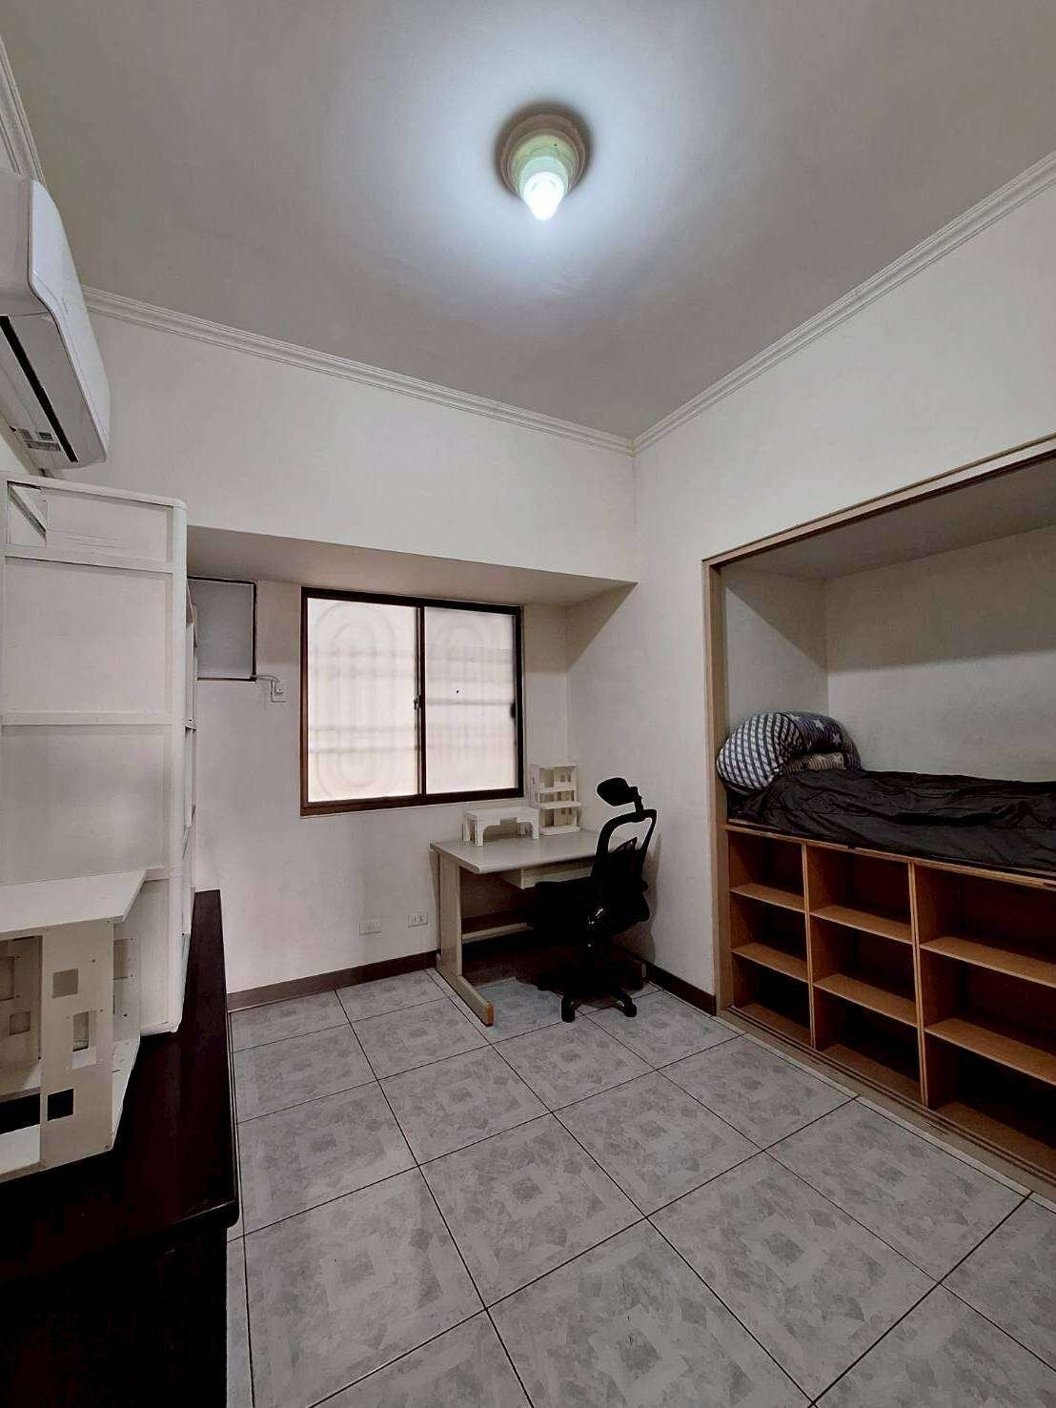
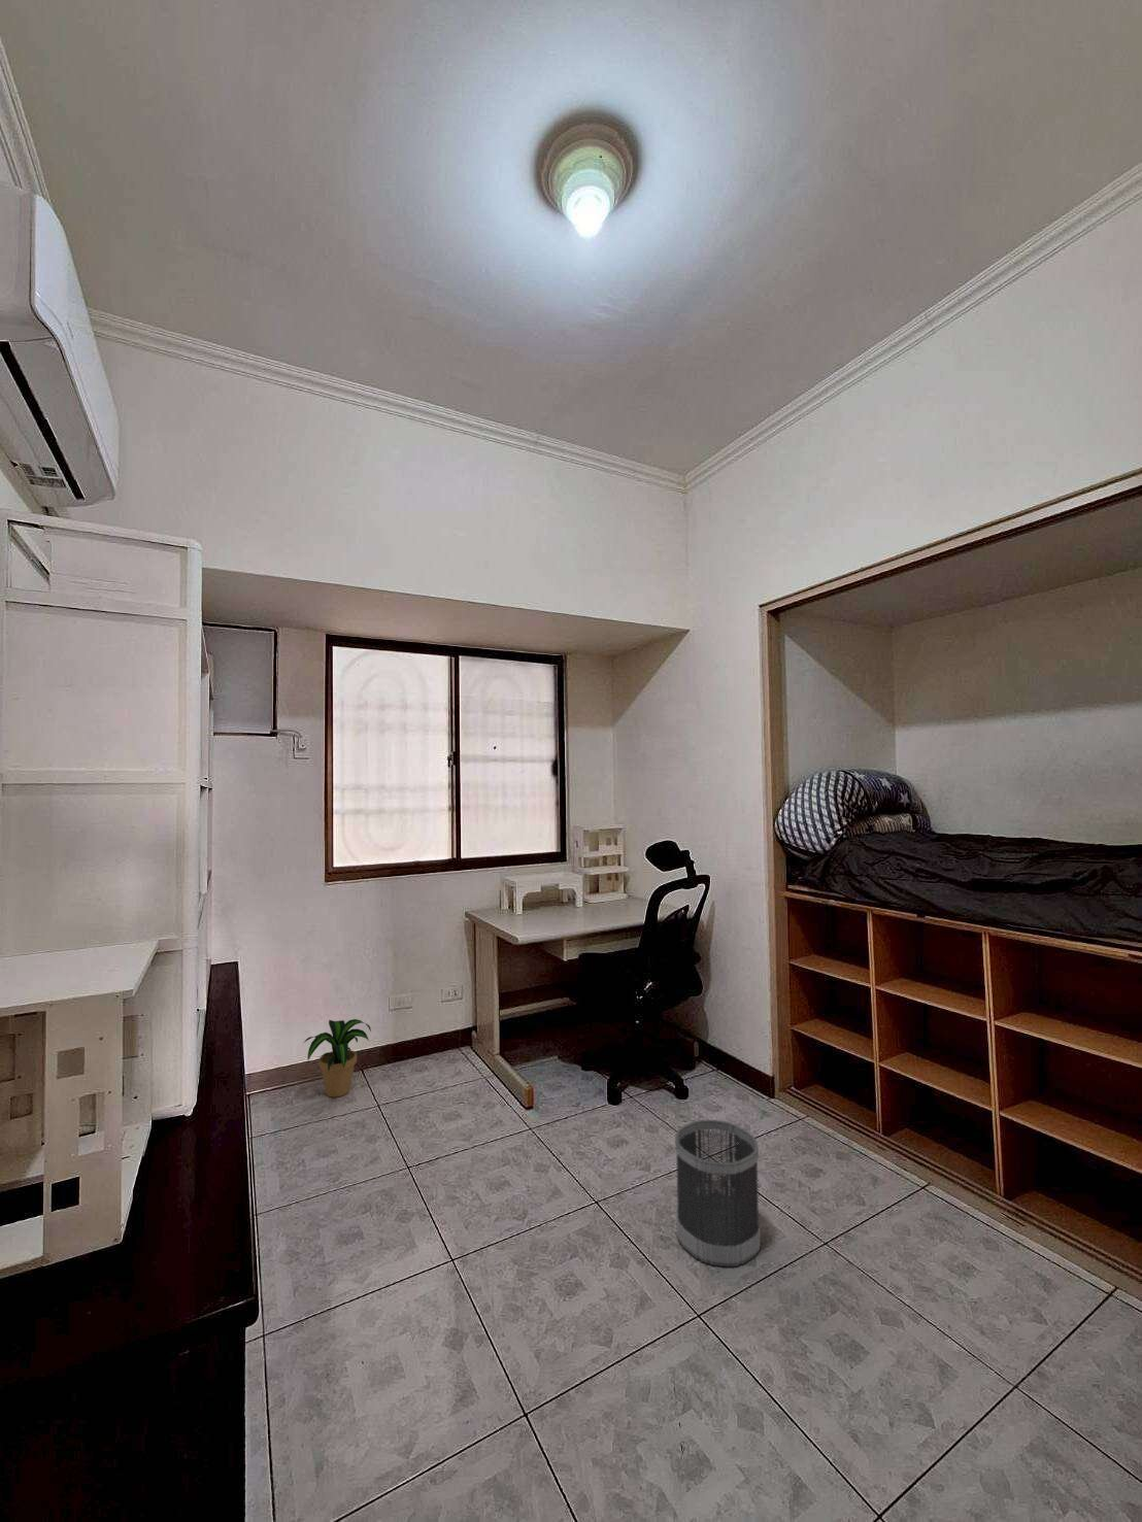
+ wastebasket (716, 1189)
+ potted plant (338, 1058)
